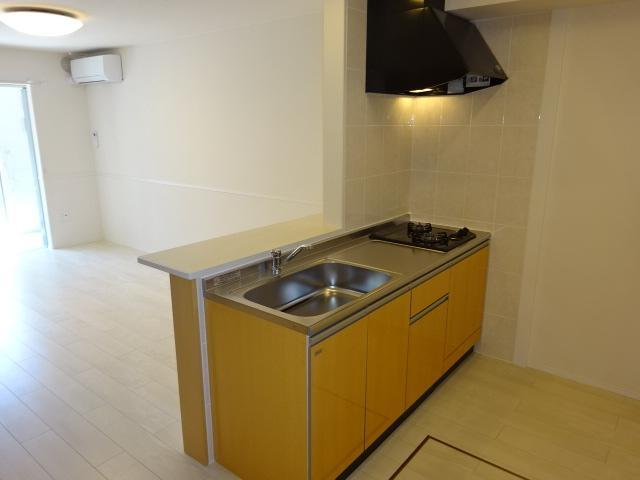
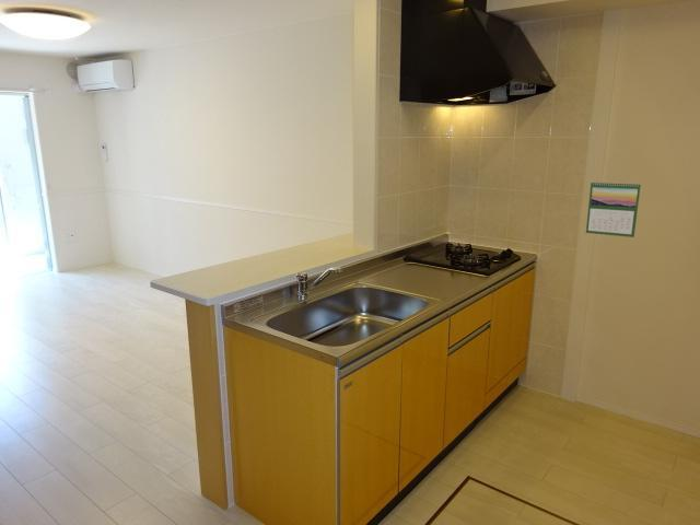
+ calendar (611, 208)
